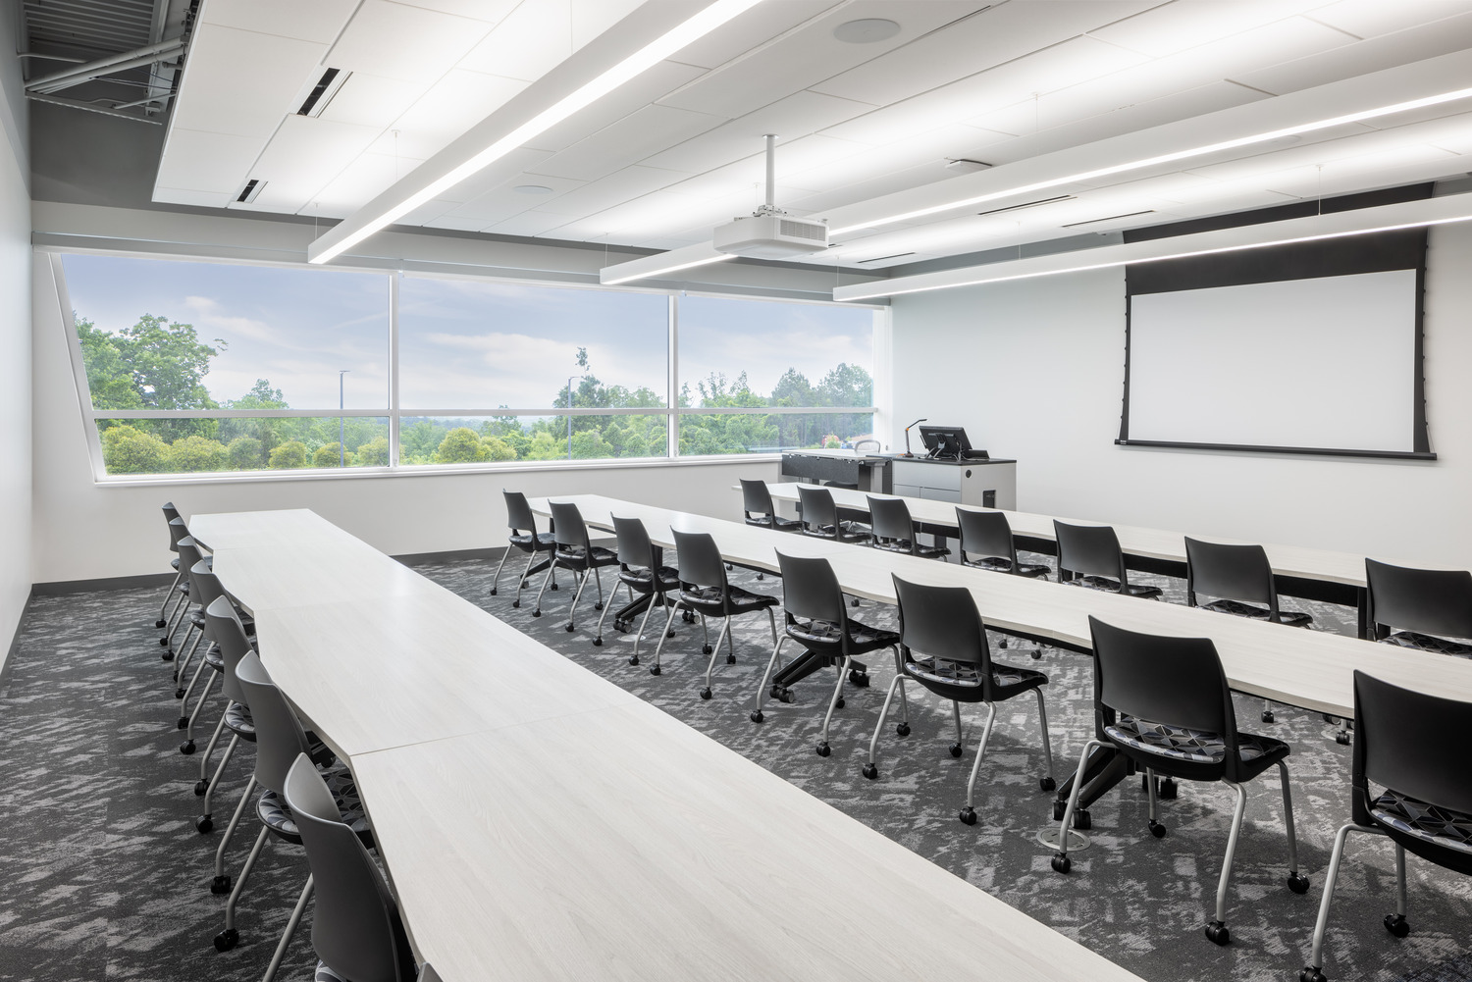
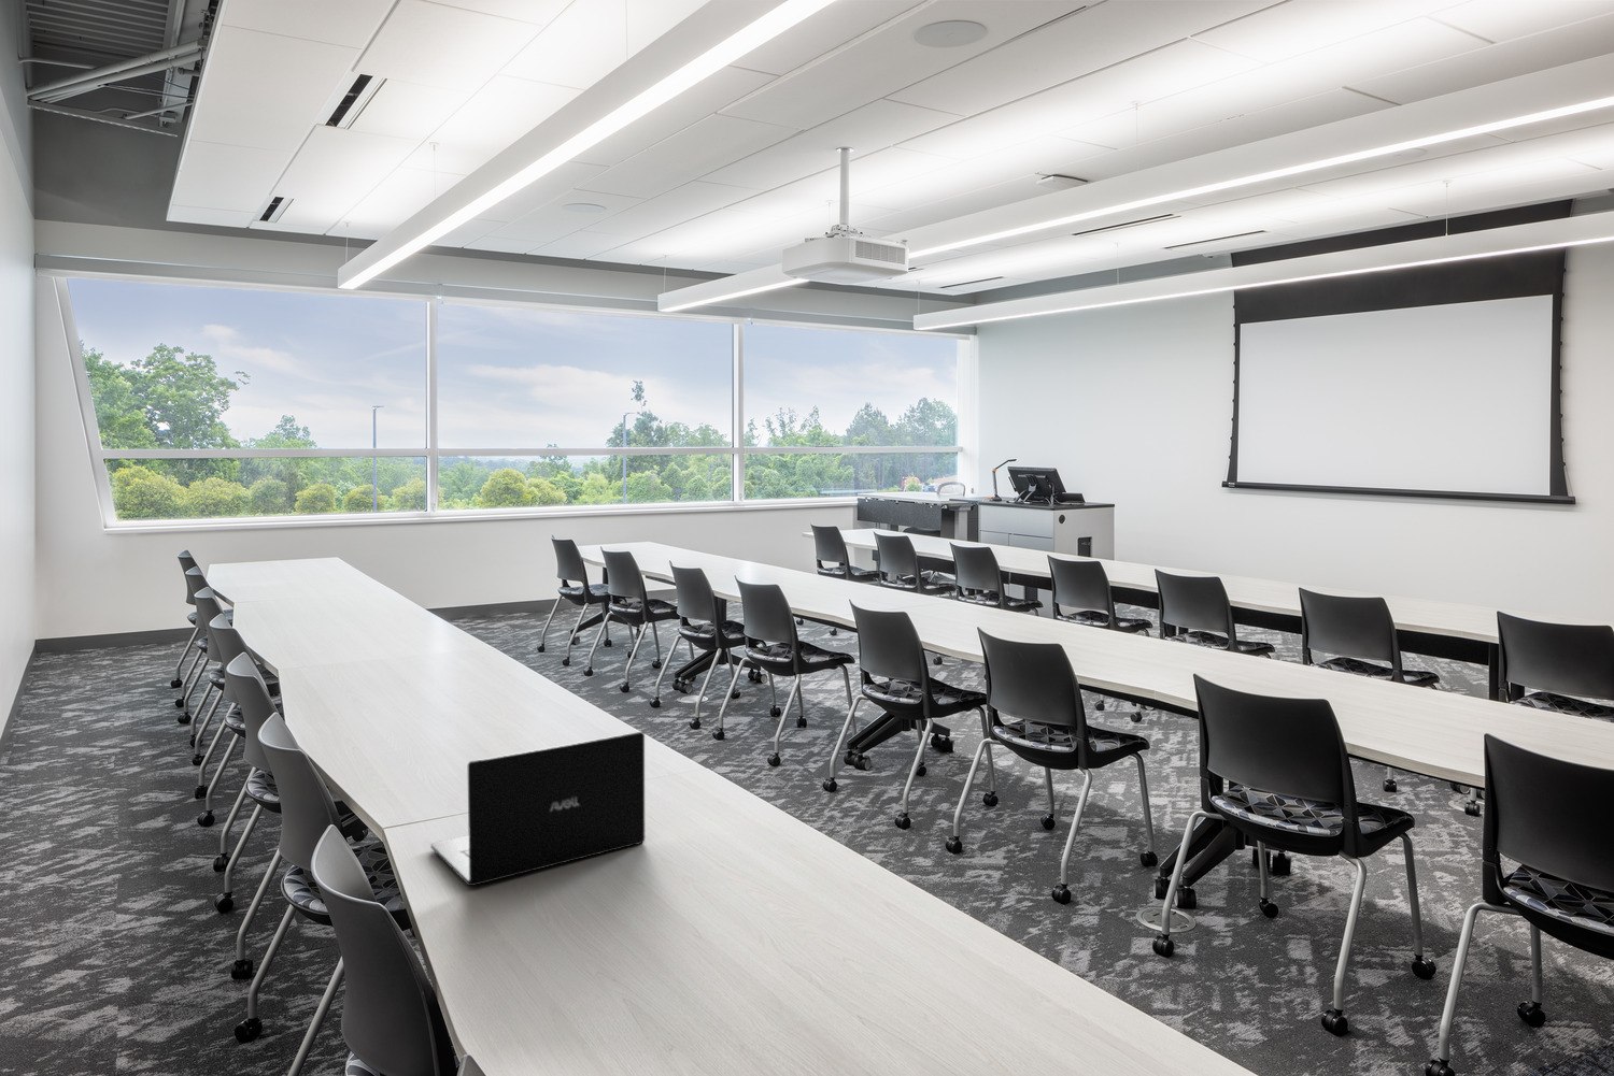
+ laptop (537, 789)
